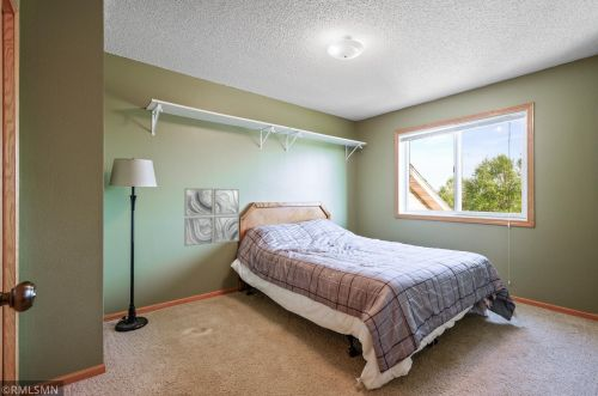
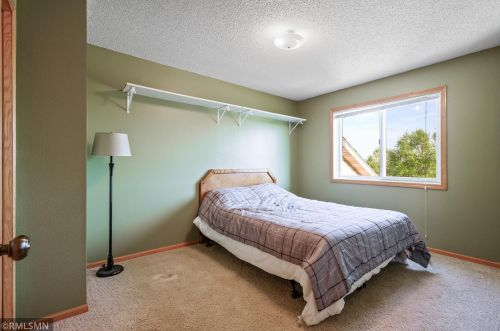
- wall art (212, 214)
